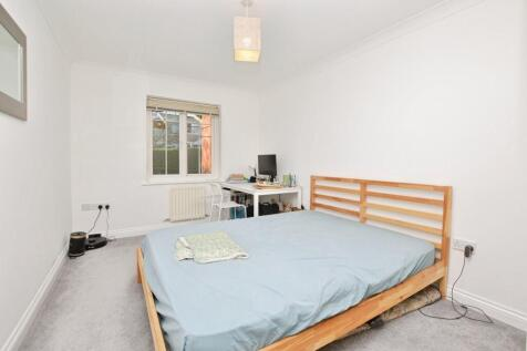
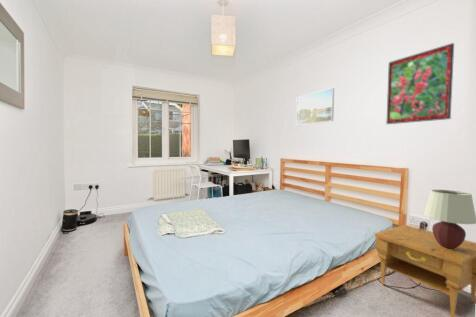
+ table lamp (448, 219)
+ nightstand (426, 266)
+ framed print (313, 108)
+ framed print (416, 88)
